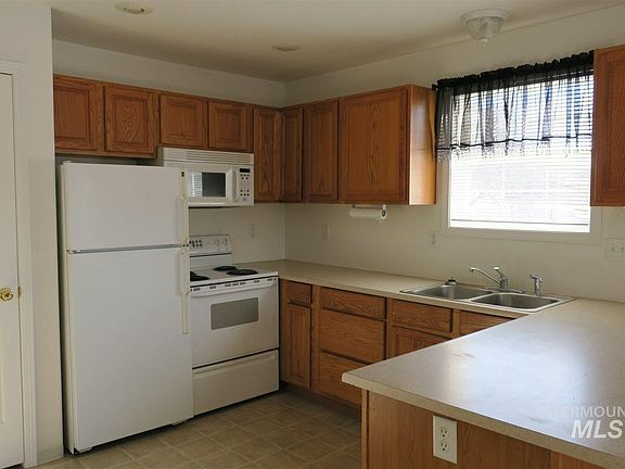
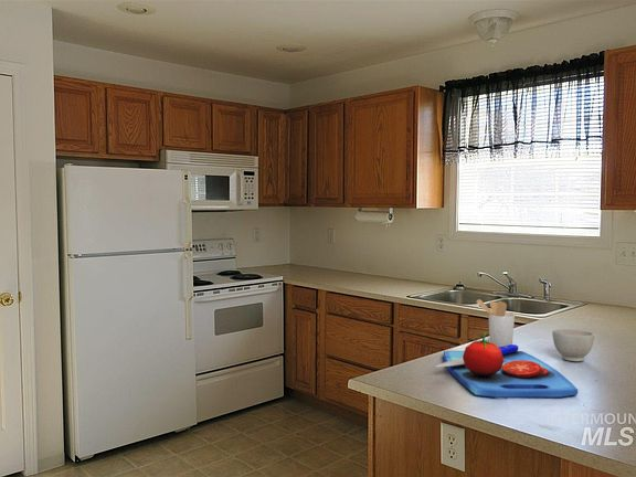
+ utensil holder (494, 321)
+ bowl (572, 344)
+ chopping board (494, 350)
